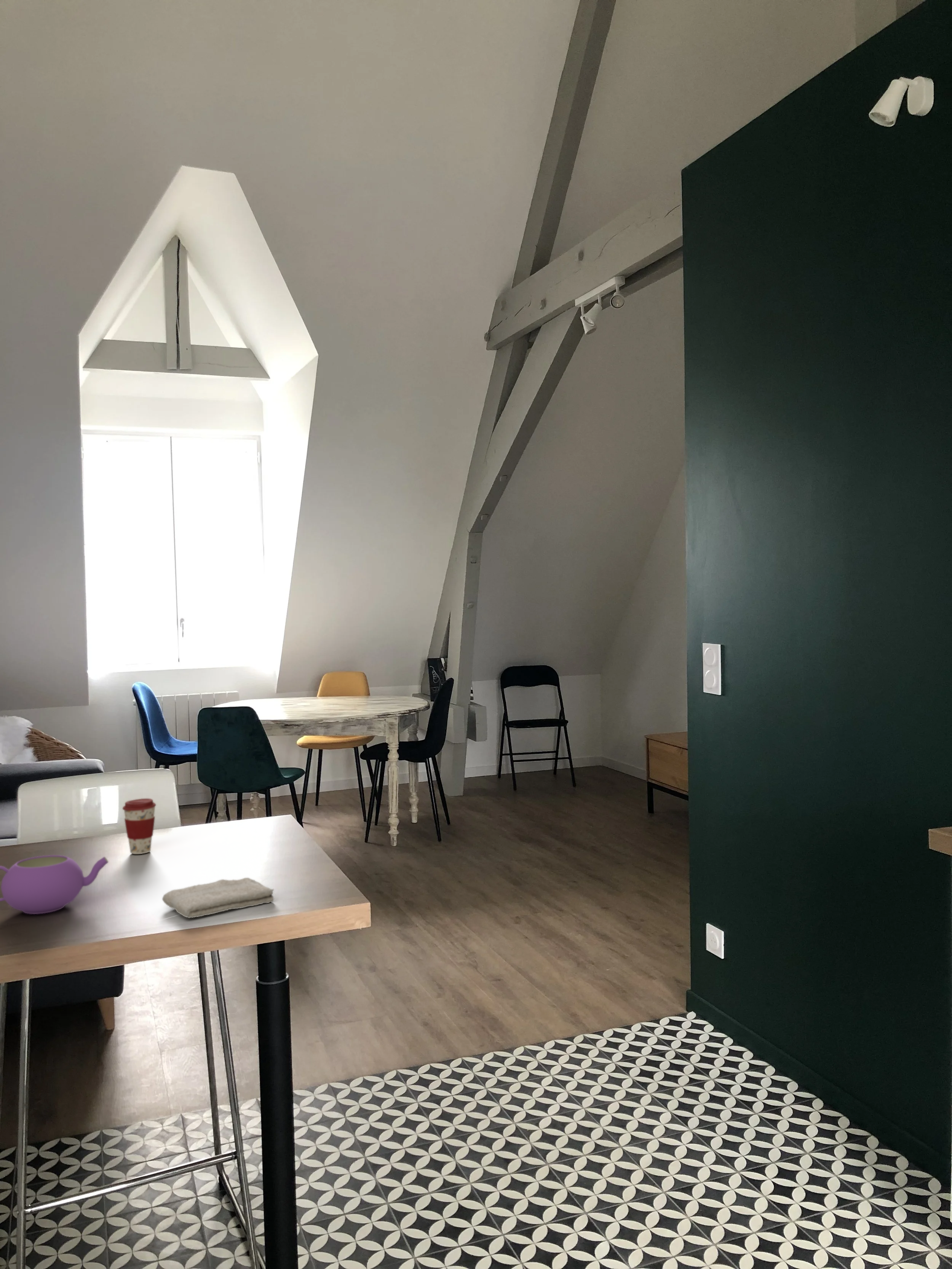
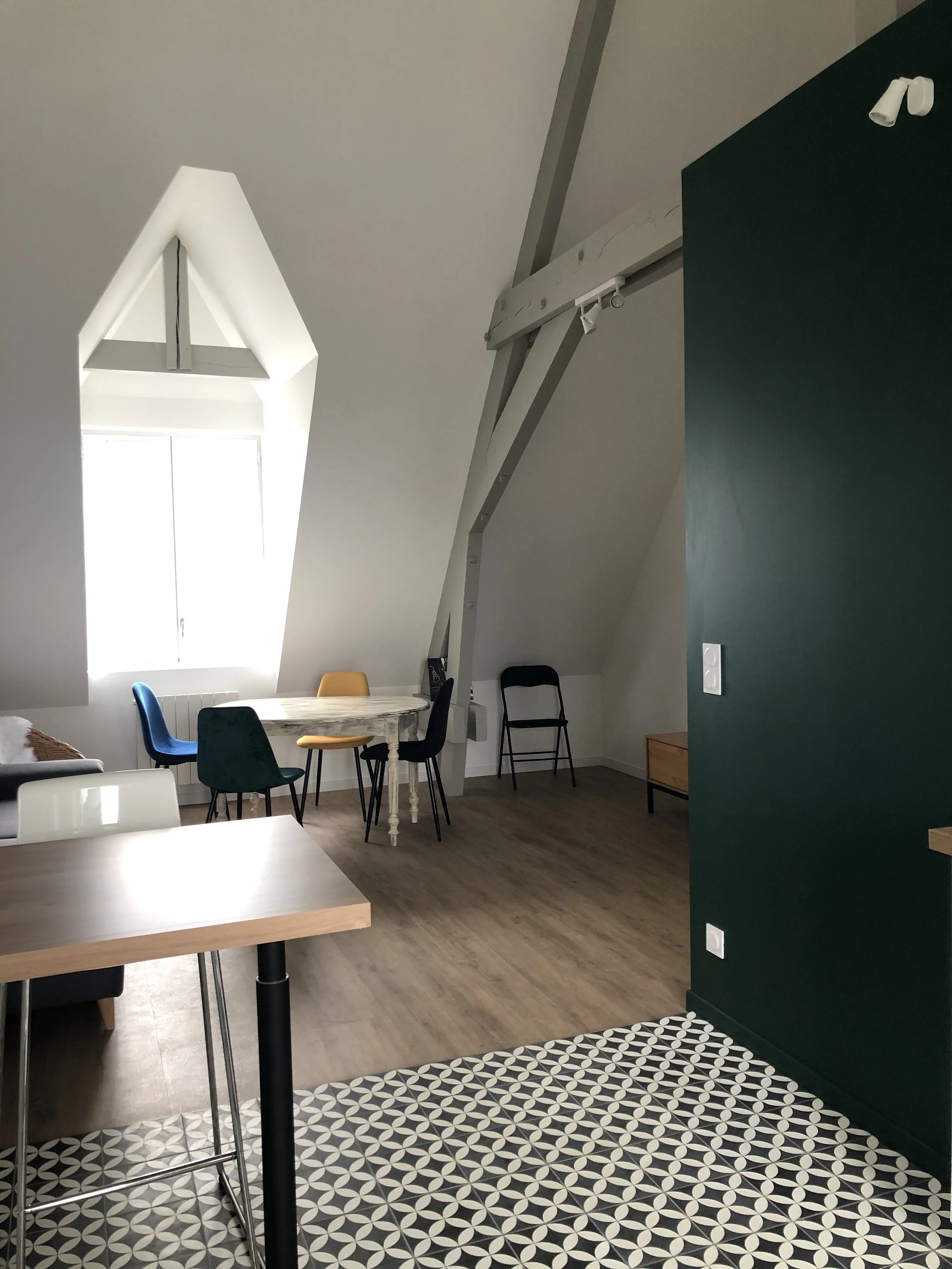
- teapot (47, 884)
- coffee cup (140, 826)
- washcloth (220, 896)
